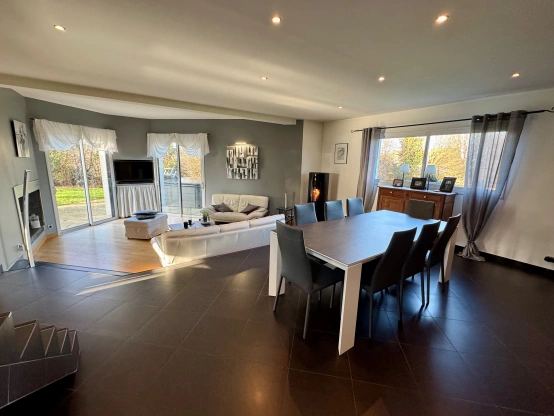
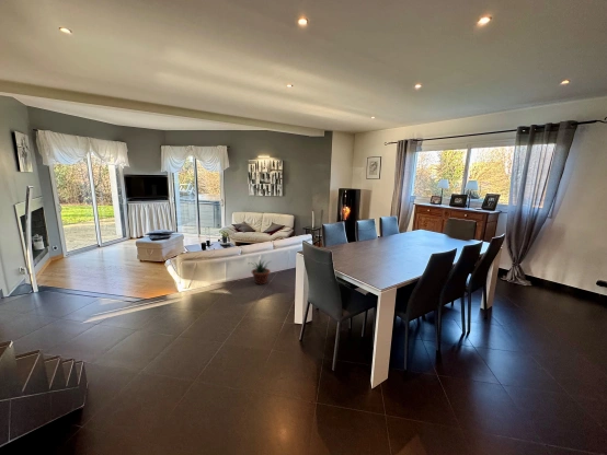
+ potted plant (259, 271)
